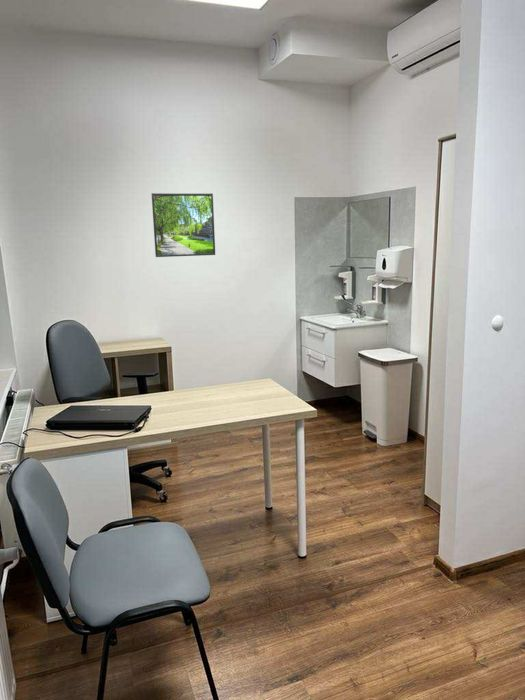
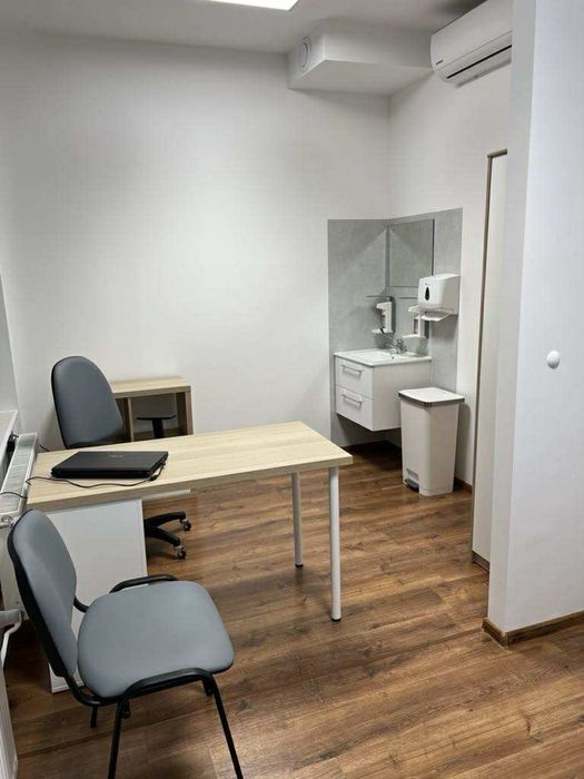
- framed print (184, 225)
